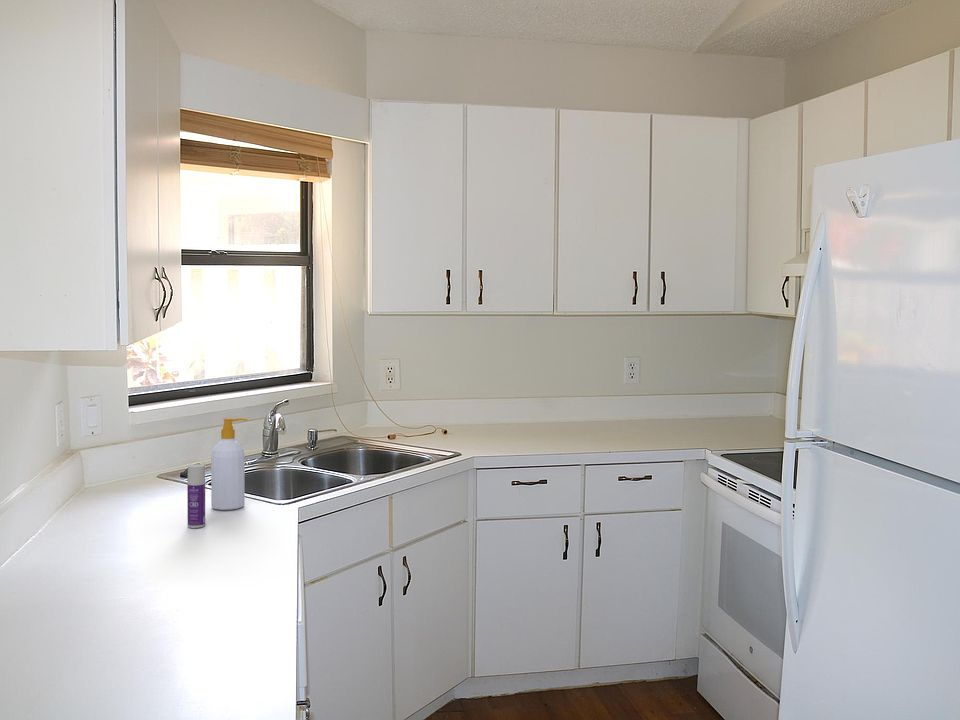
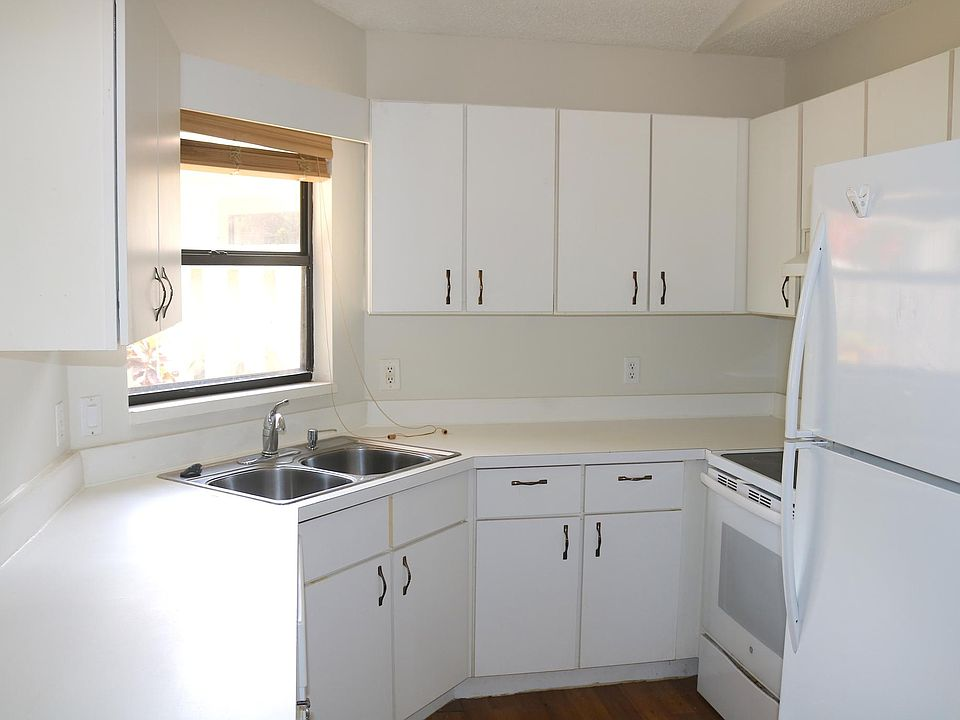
- soap bottle (229, 462)
- bottle (196, 495)
